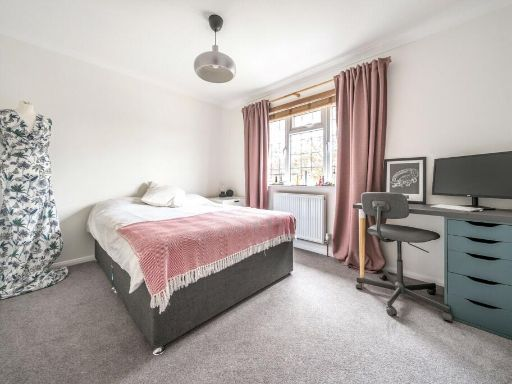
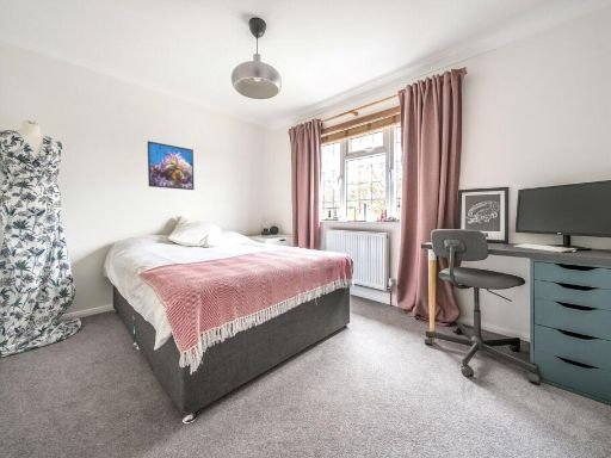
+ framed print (172, 167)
